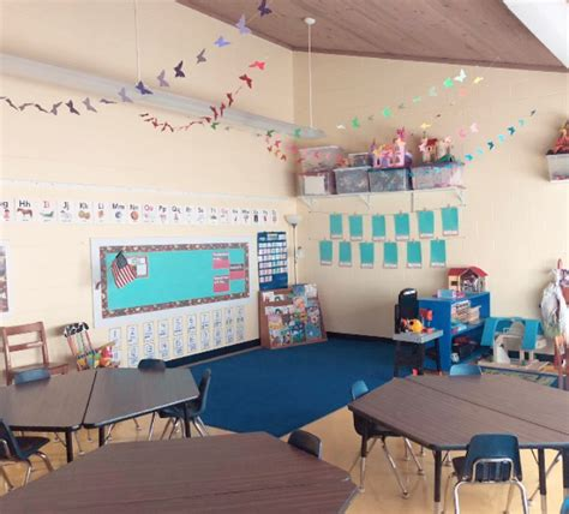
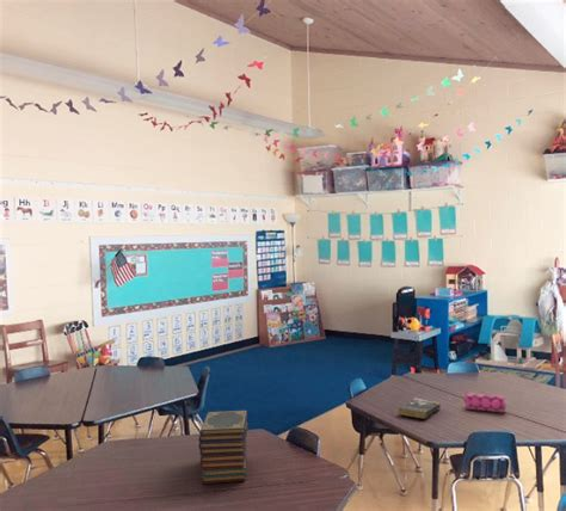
+ pencil case (485, 401)
+ book stack (224, 444)
+ book (419, 407)
